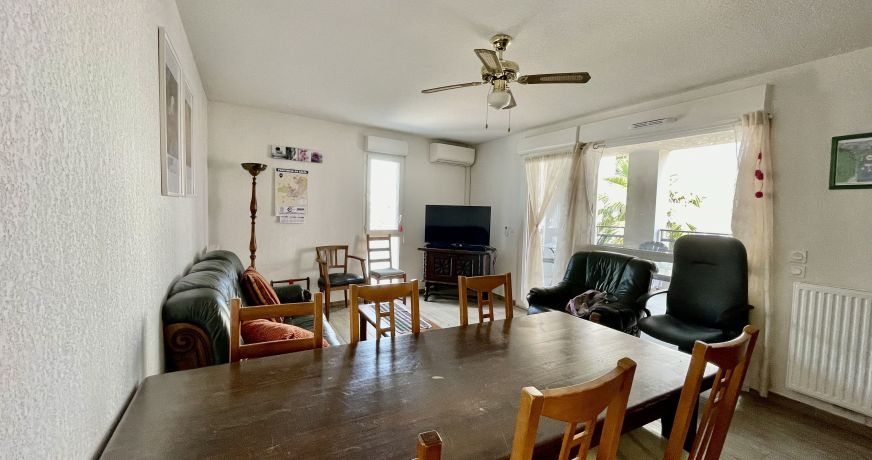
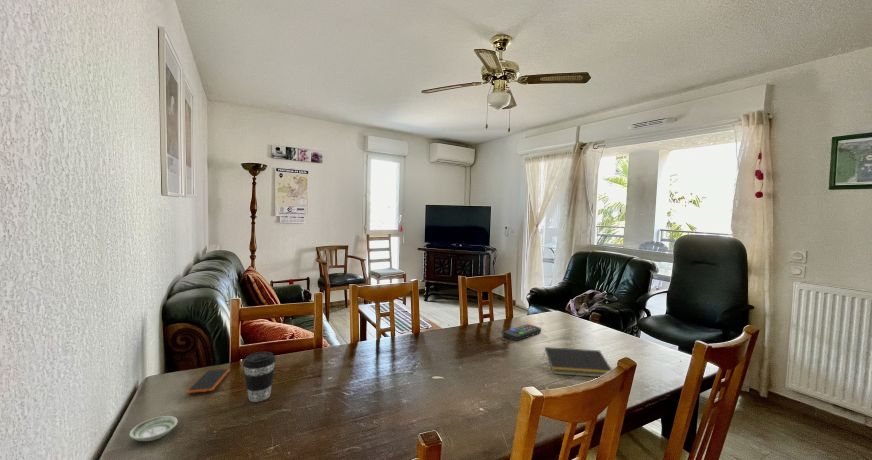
+ smartphone (209, 380)
+ coffee cup (259, 376)
+ remote control (522, 331)
+ saucer (154, 430)
+ notepad (577, 361)
